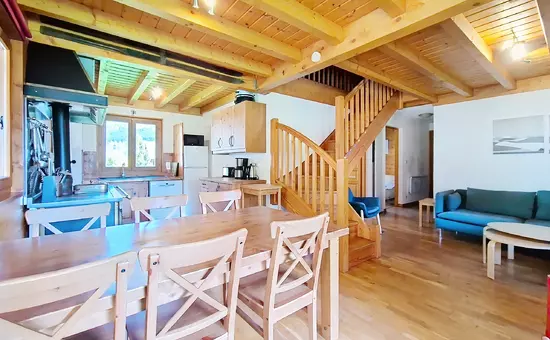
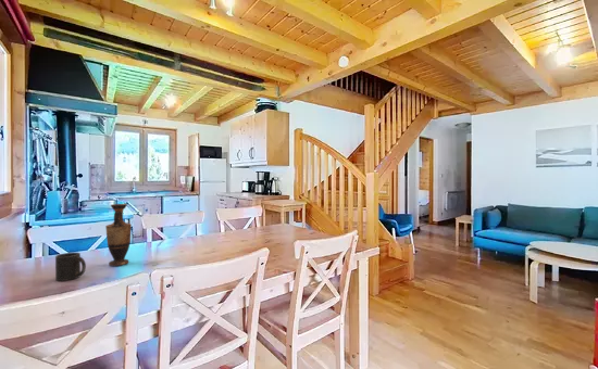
+ mug (72, 266)
+ vase (119, 233)
